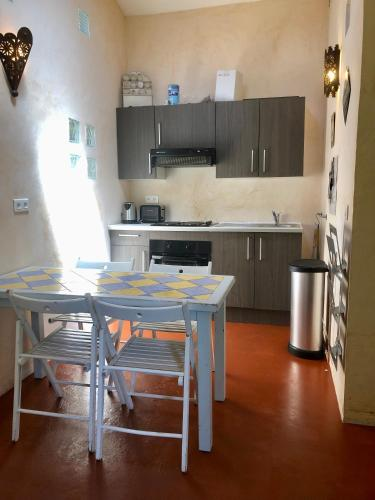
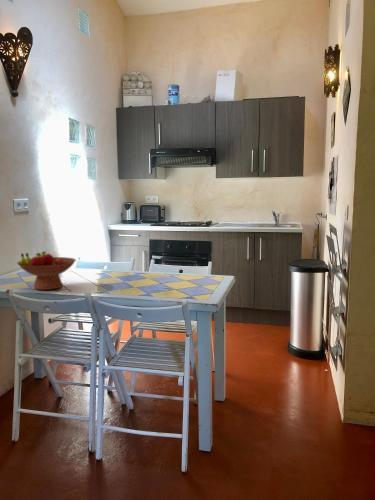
+ fruit bowl (47, 269)
